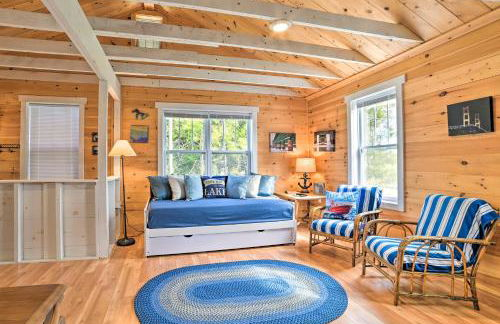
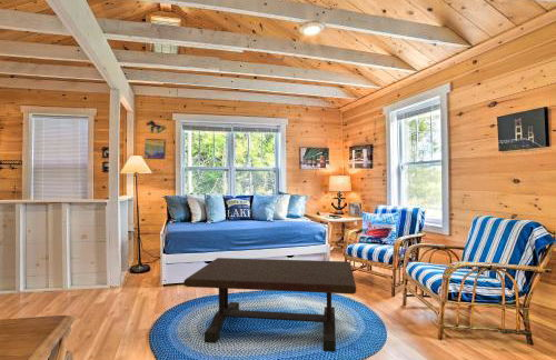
+ coffee table (275, 290)
